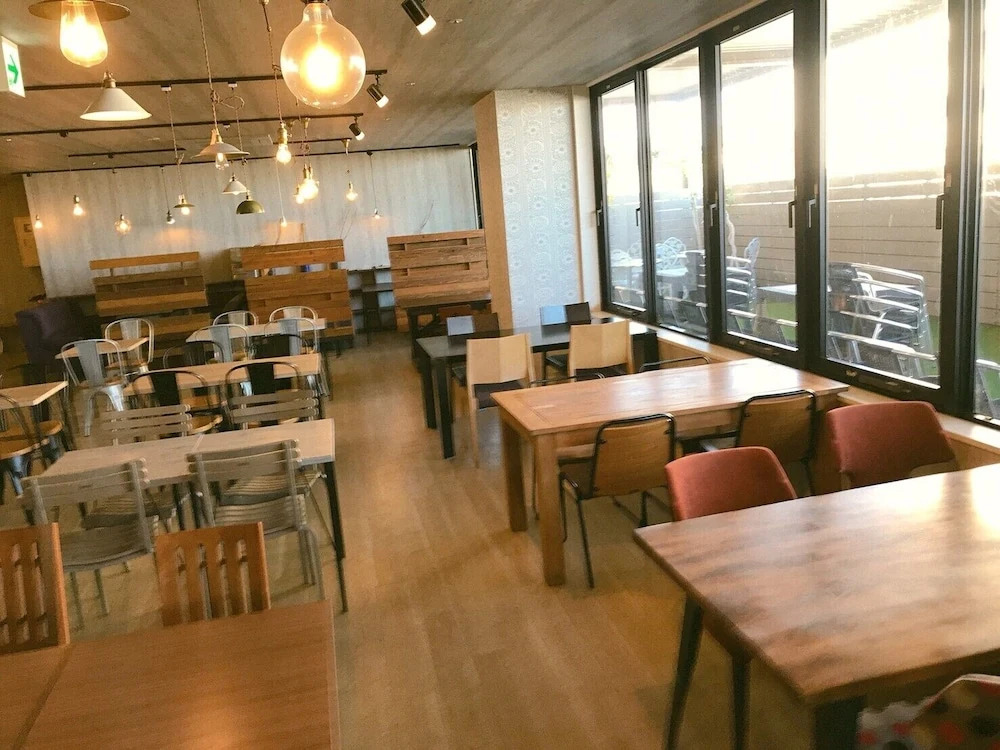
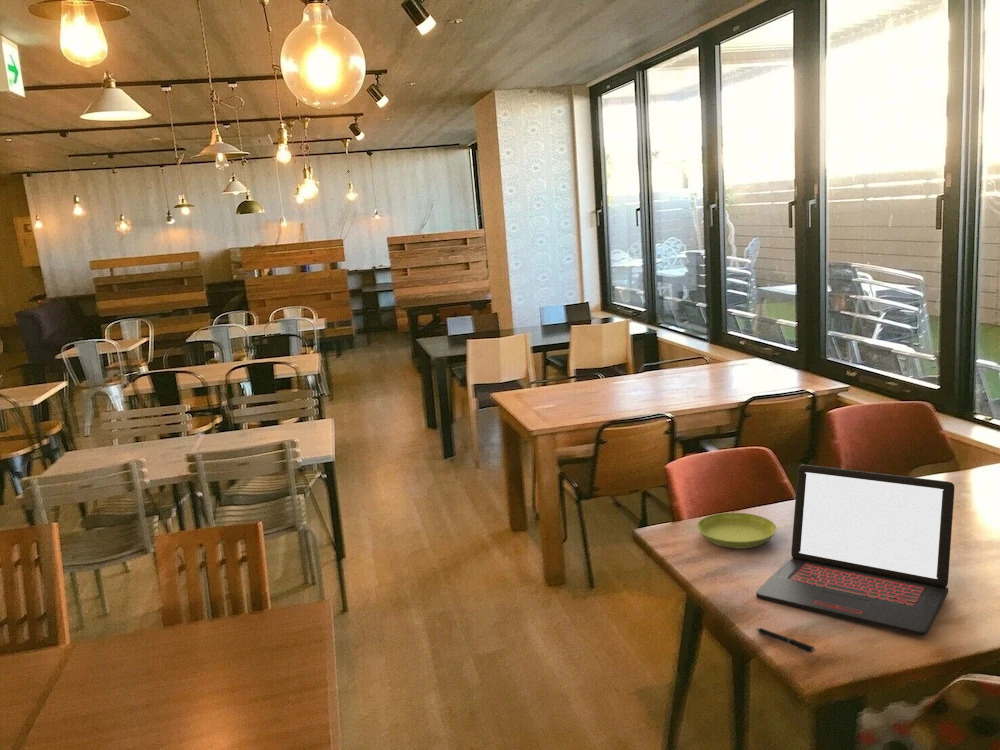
+ saucer (736, 531)
+ laptop (854, 541)
+ pen (783, 638)
